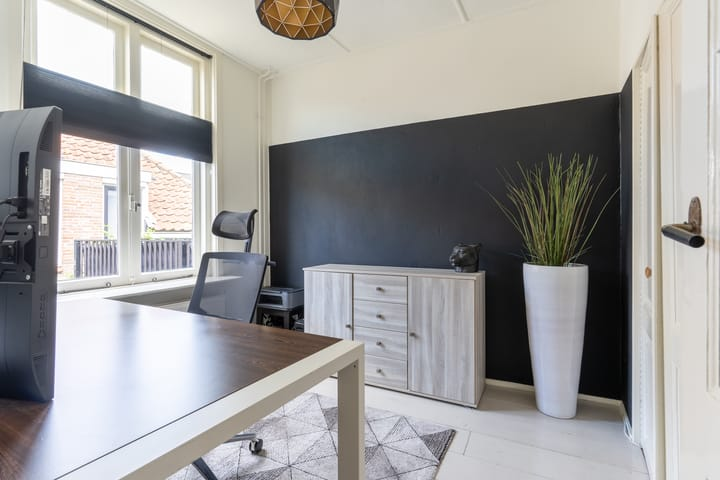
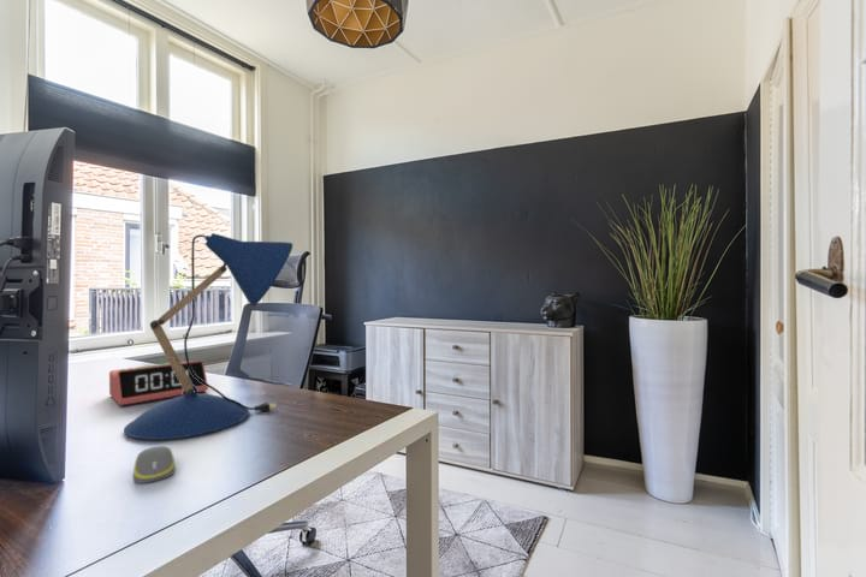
+ computer mouse (154, 460)
+ desk lamp (192, 321)
+ alarm clock (159, 379)
